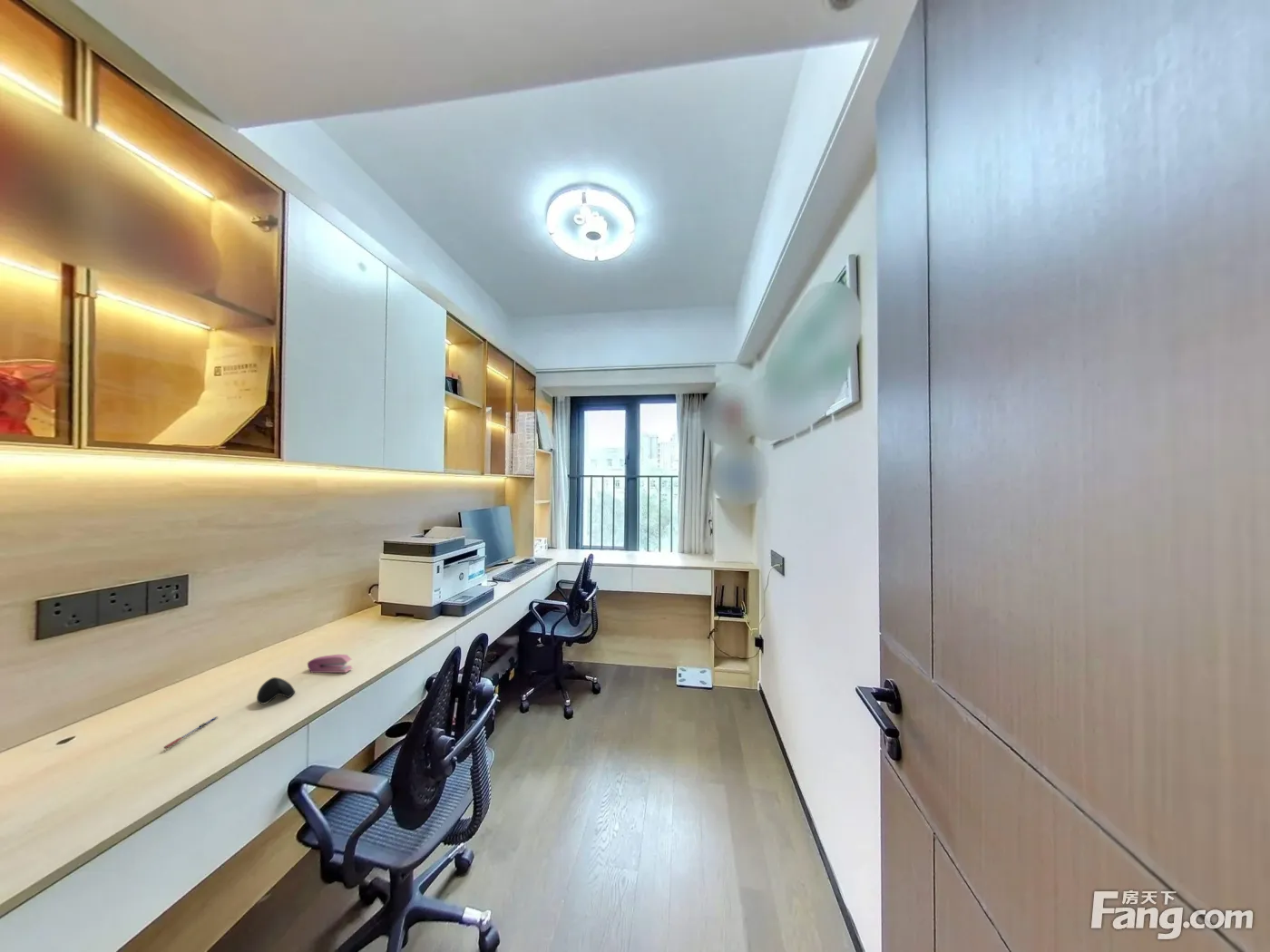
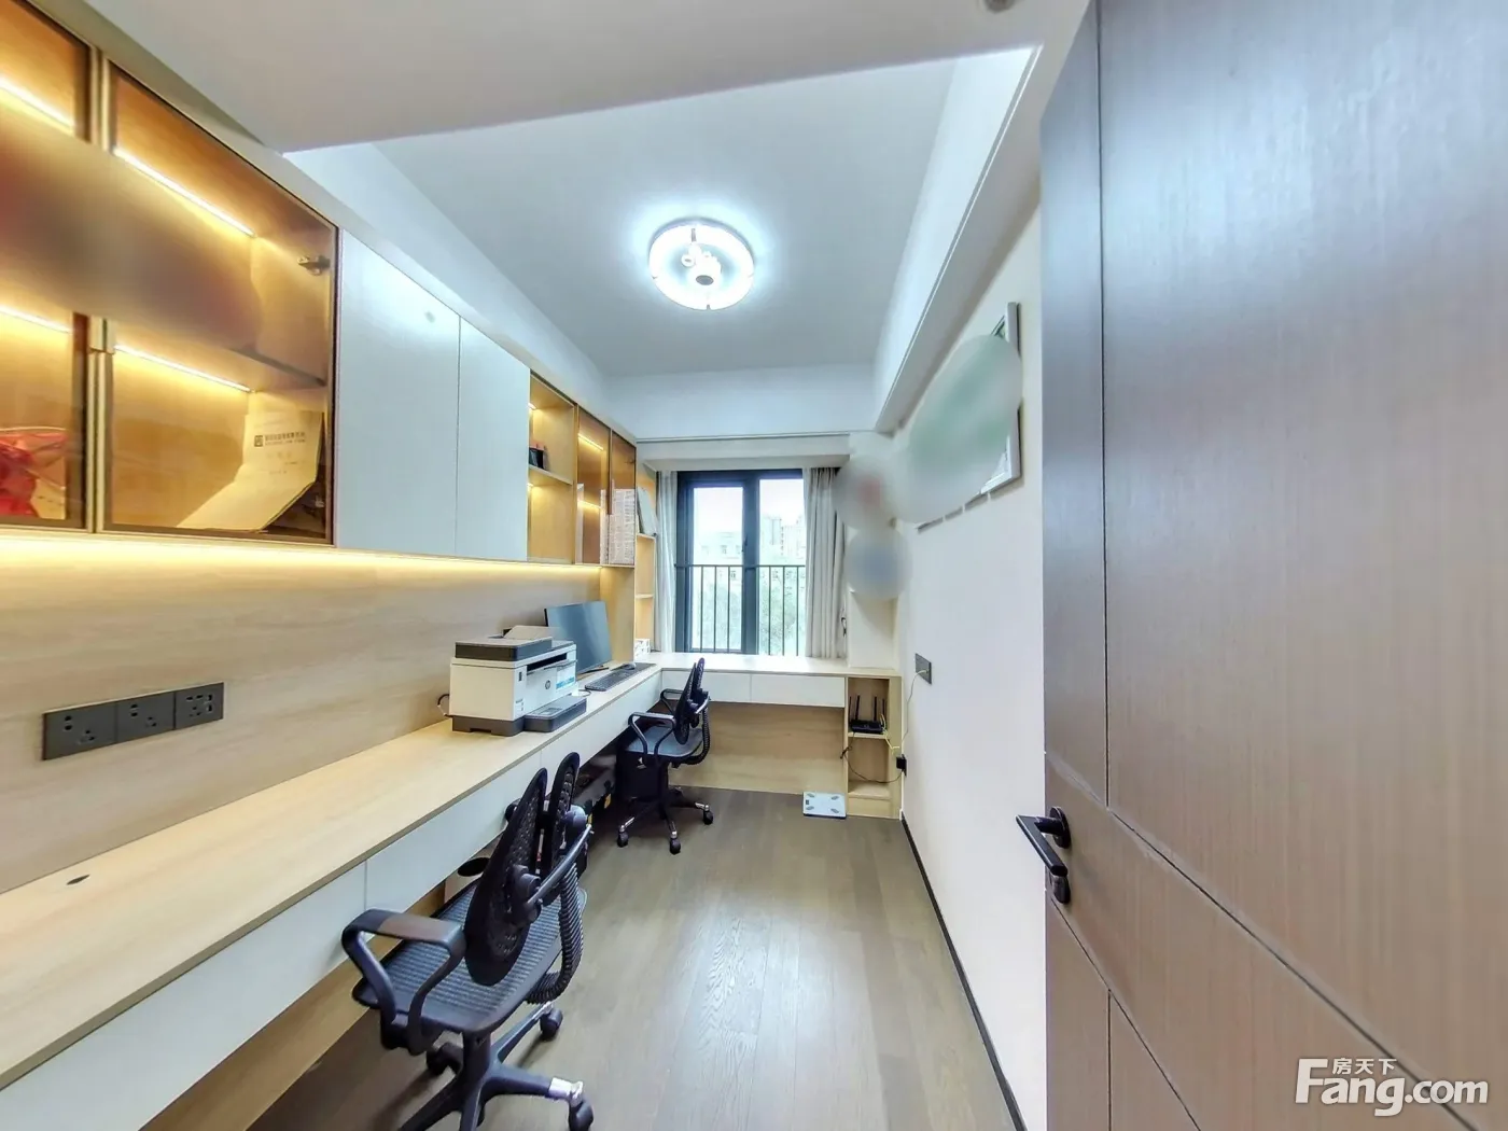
- pen (192, 730)
- stapler (329, 663)
- computer mouse (276, 687)
